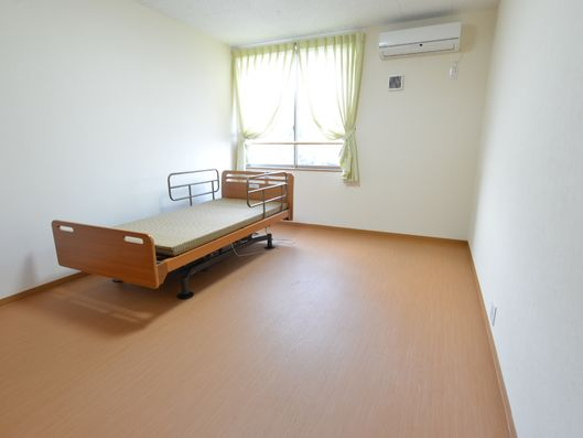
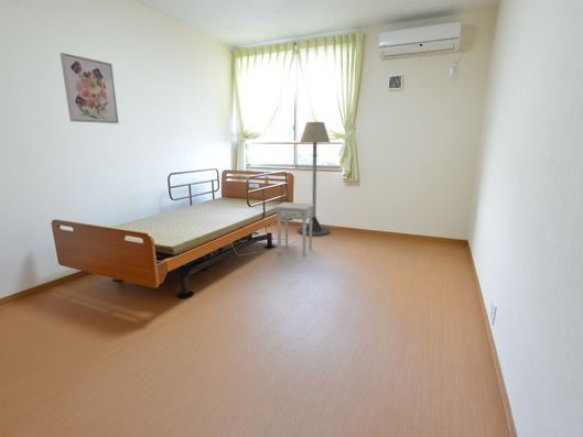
+ floor lamp (314, 178)
+ wall art (91, 91)
+ nightstand (287, 228)
